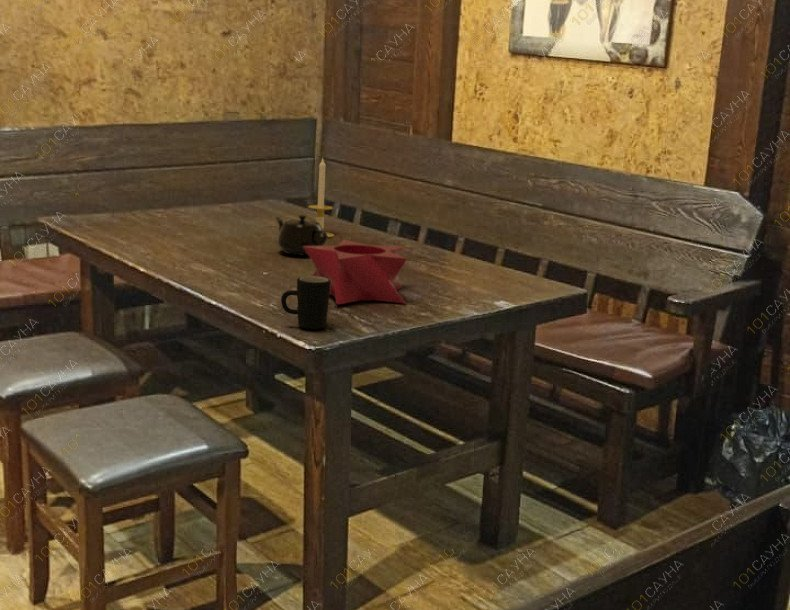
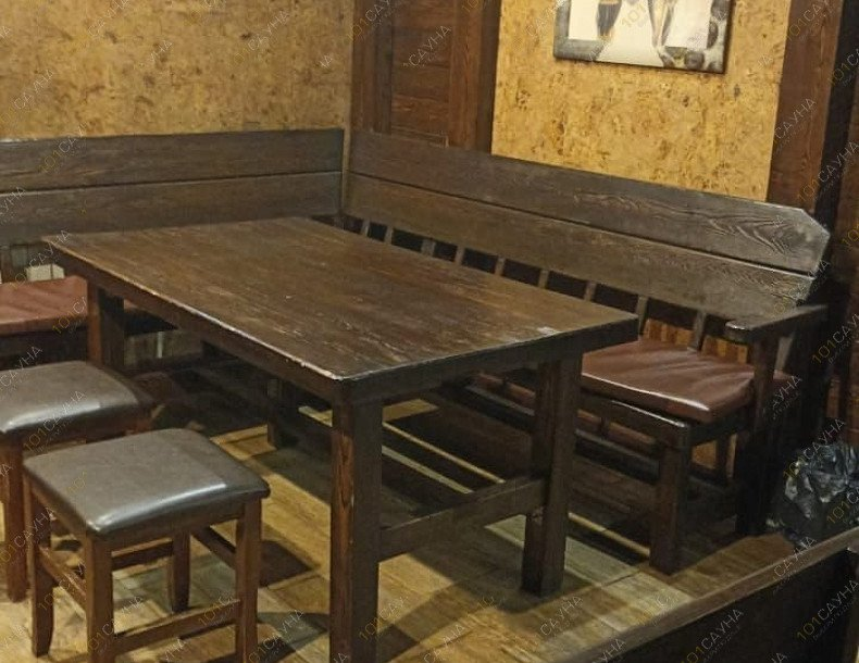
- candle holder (356, 270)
- candle (321, 196)
- mug (305, 302)
- teapot (300, 233)
